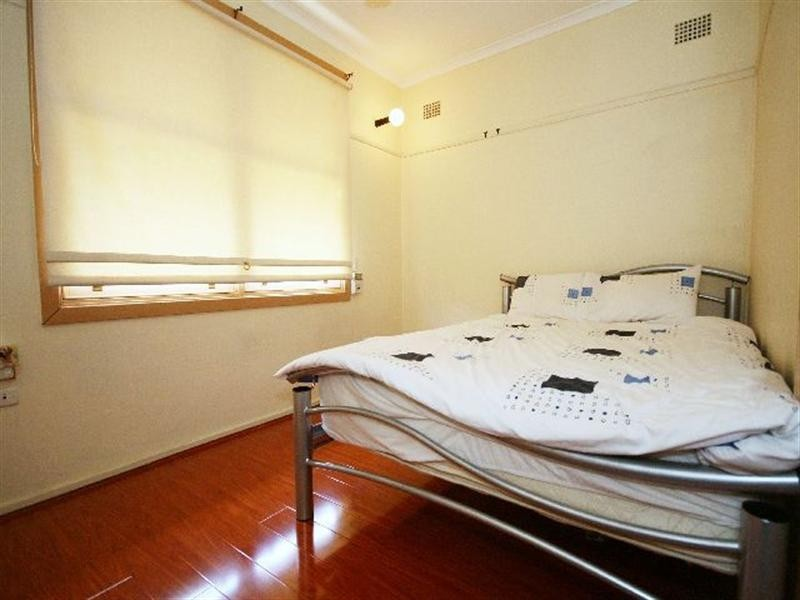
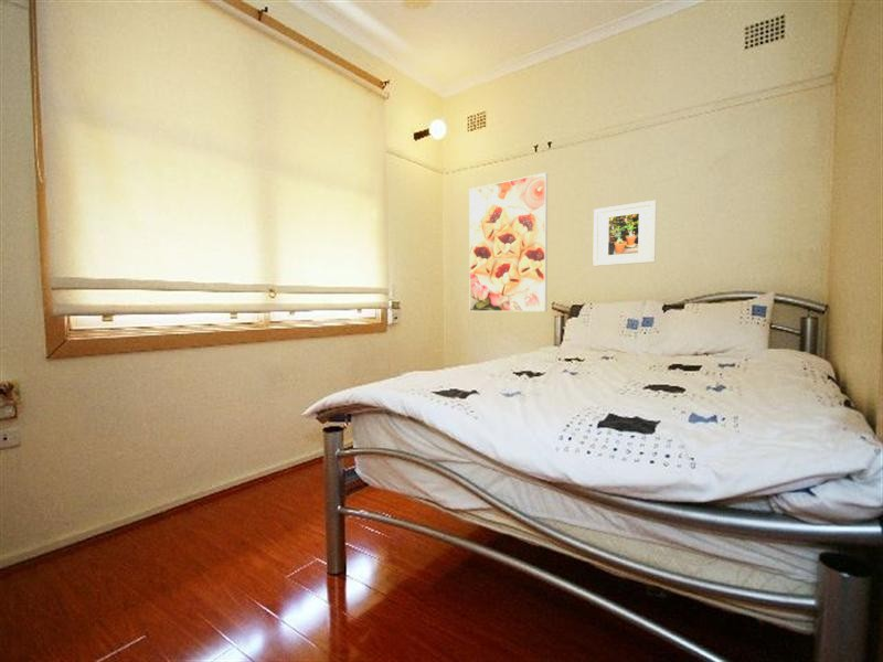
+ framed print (623, 234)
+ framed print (506, 247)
